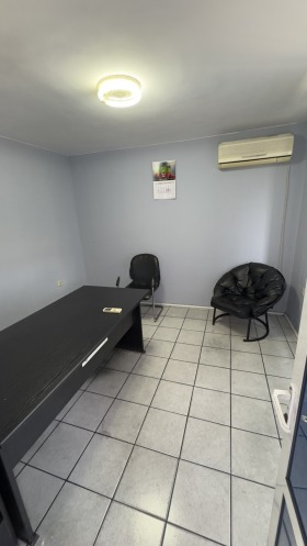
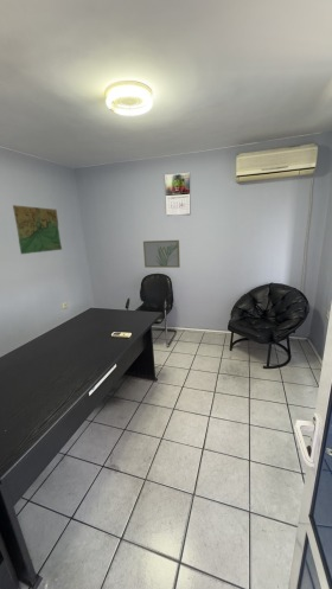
+ wall art (161, 254)
+ map (40, 230)
